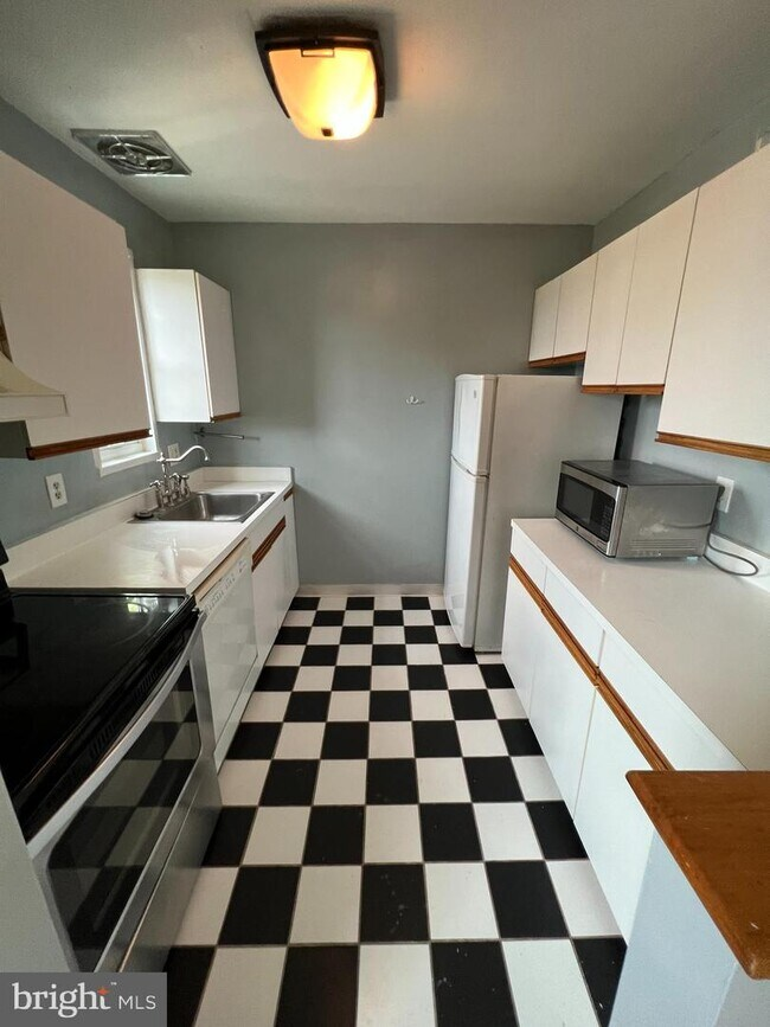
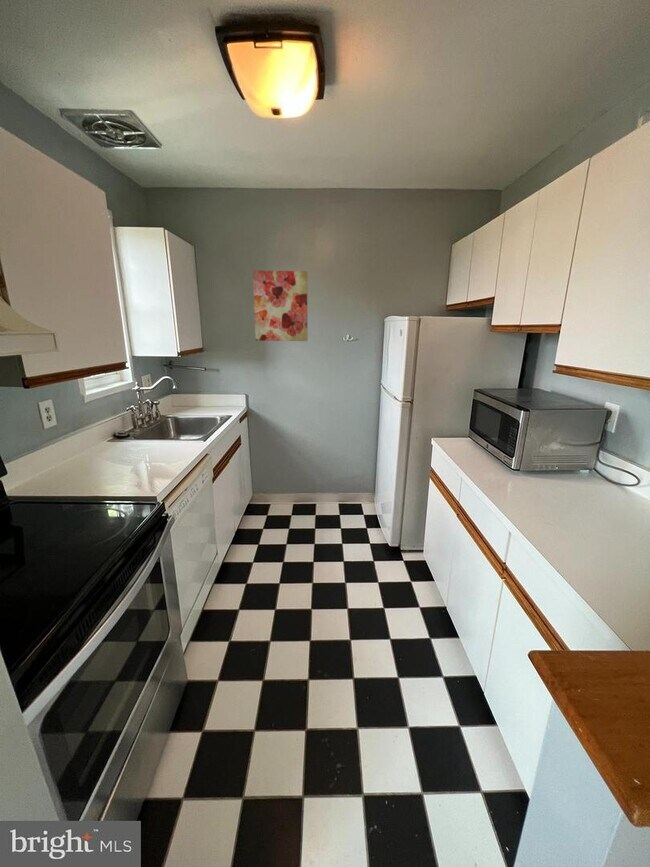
+ wall art (280, 306)
